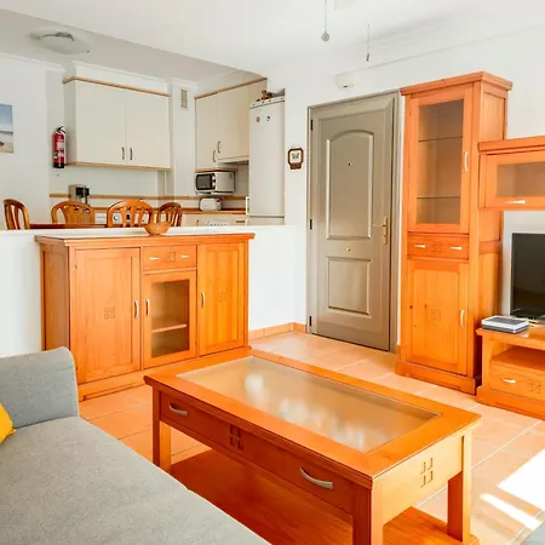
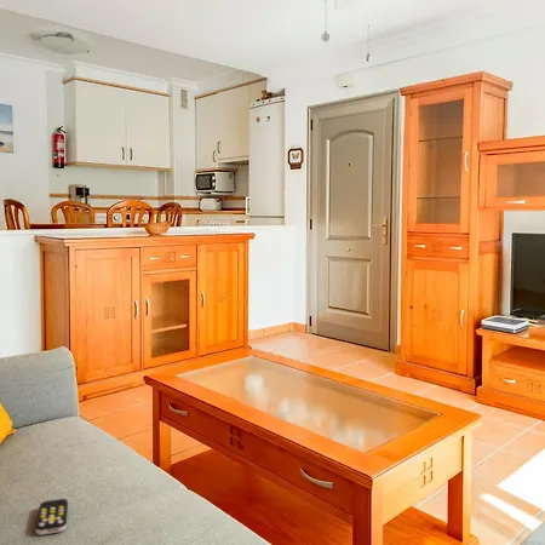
+ remote control (52, 515)
